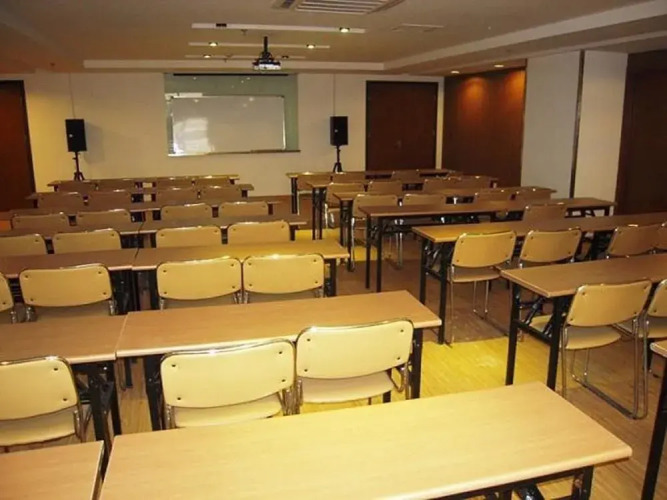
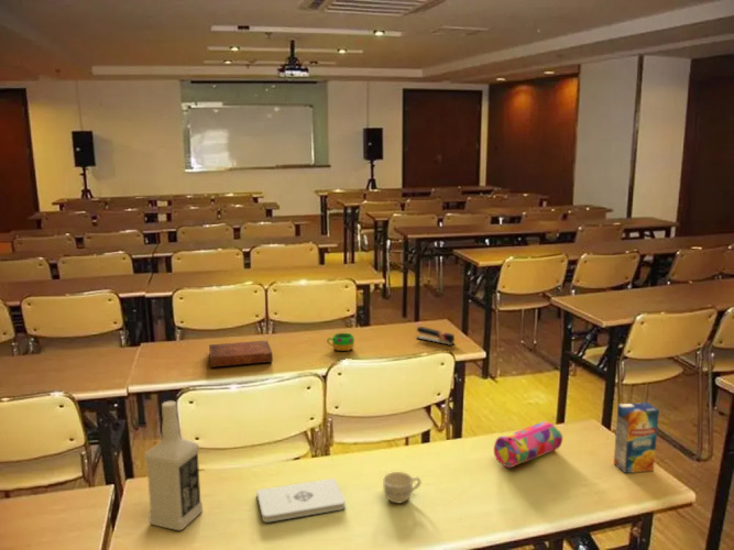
+ vodka (173, 461)
+ cup (402, 488)
+ stapler (435, 336)
+ notepad (300, 498)
+ pencil case (528, 442)
+ juice box (635, 437)
+ bible (240, 353)
+ mug (340, 342)
